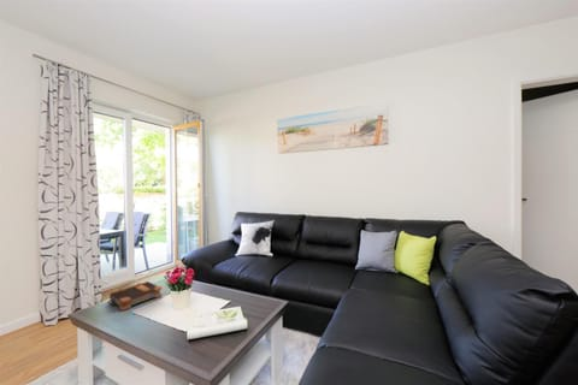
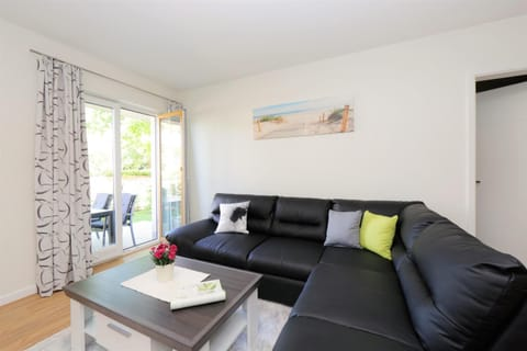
- bible (134, 294)
